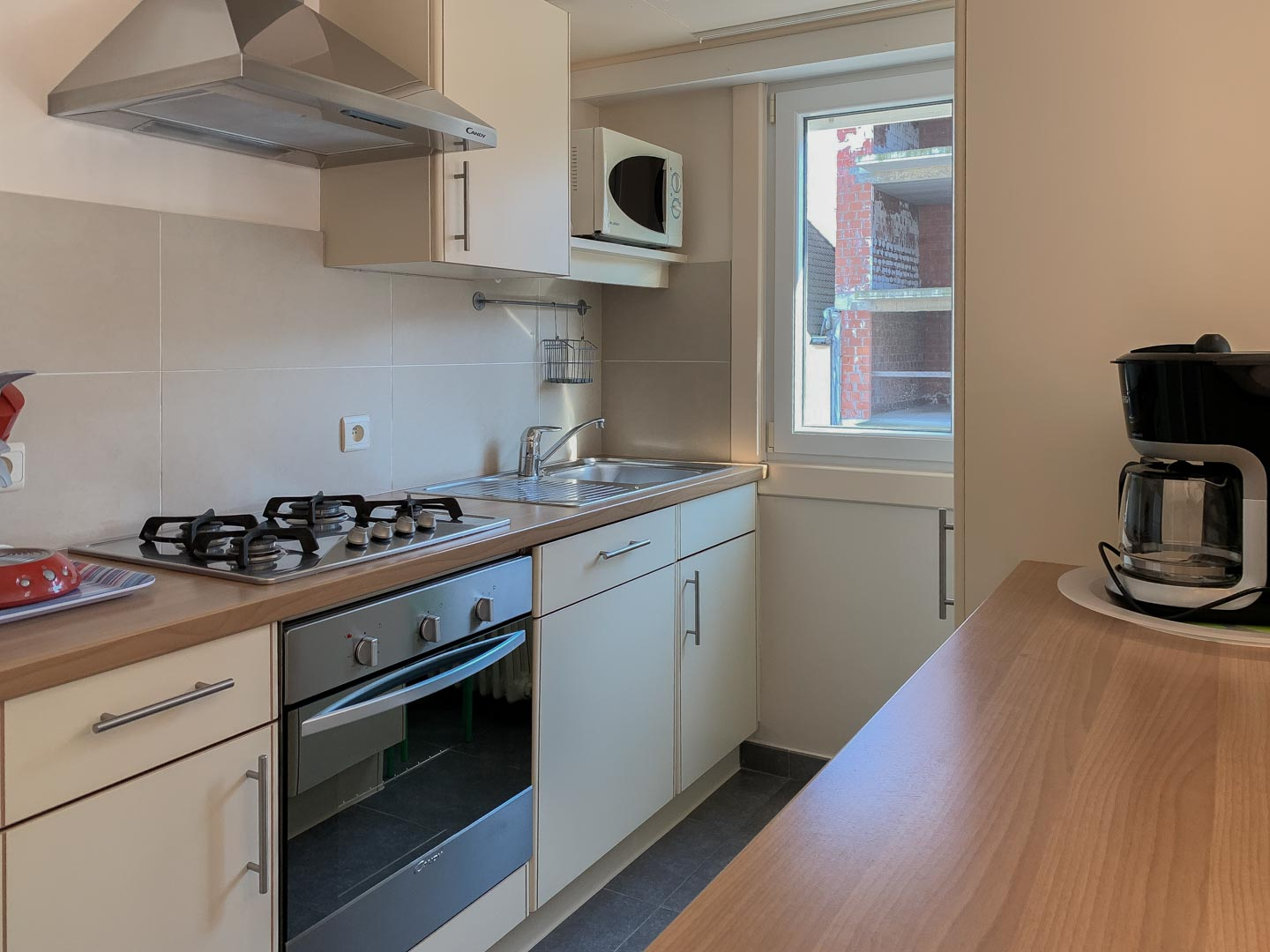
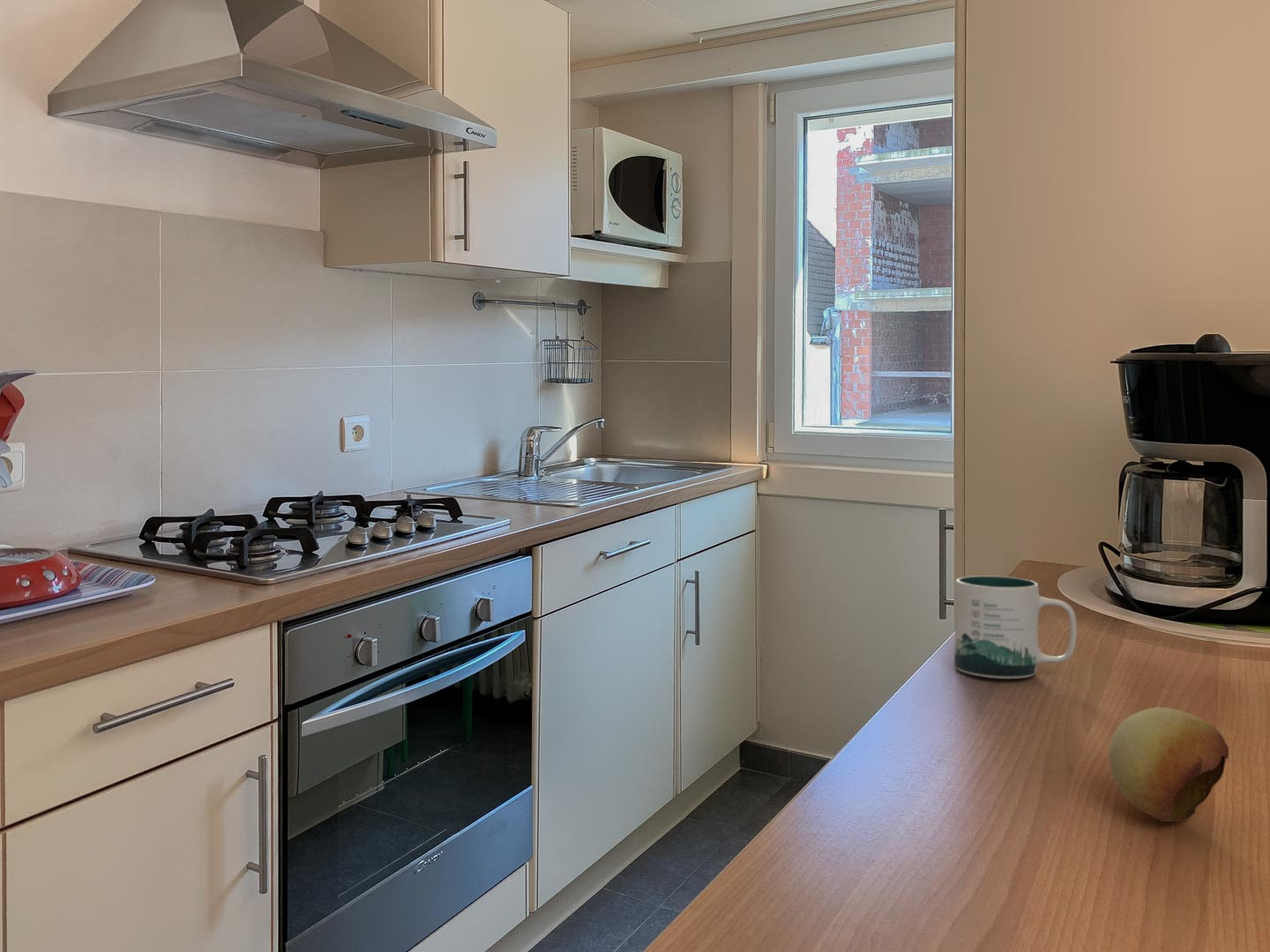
+ fruit (1167, 764)
+ mug (1014, 627)
